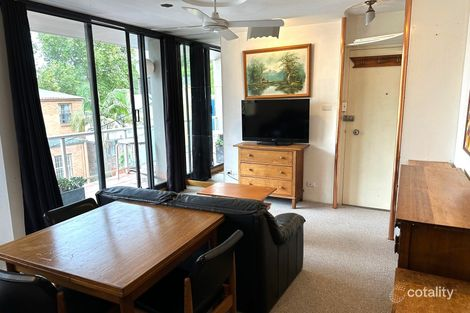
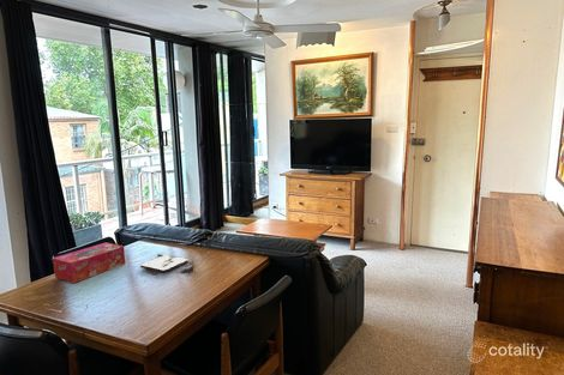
+ tissue box (90, 261)
+ board game (168, 264)
